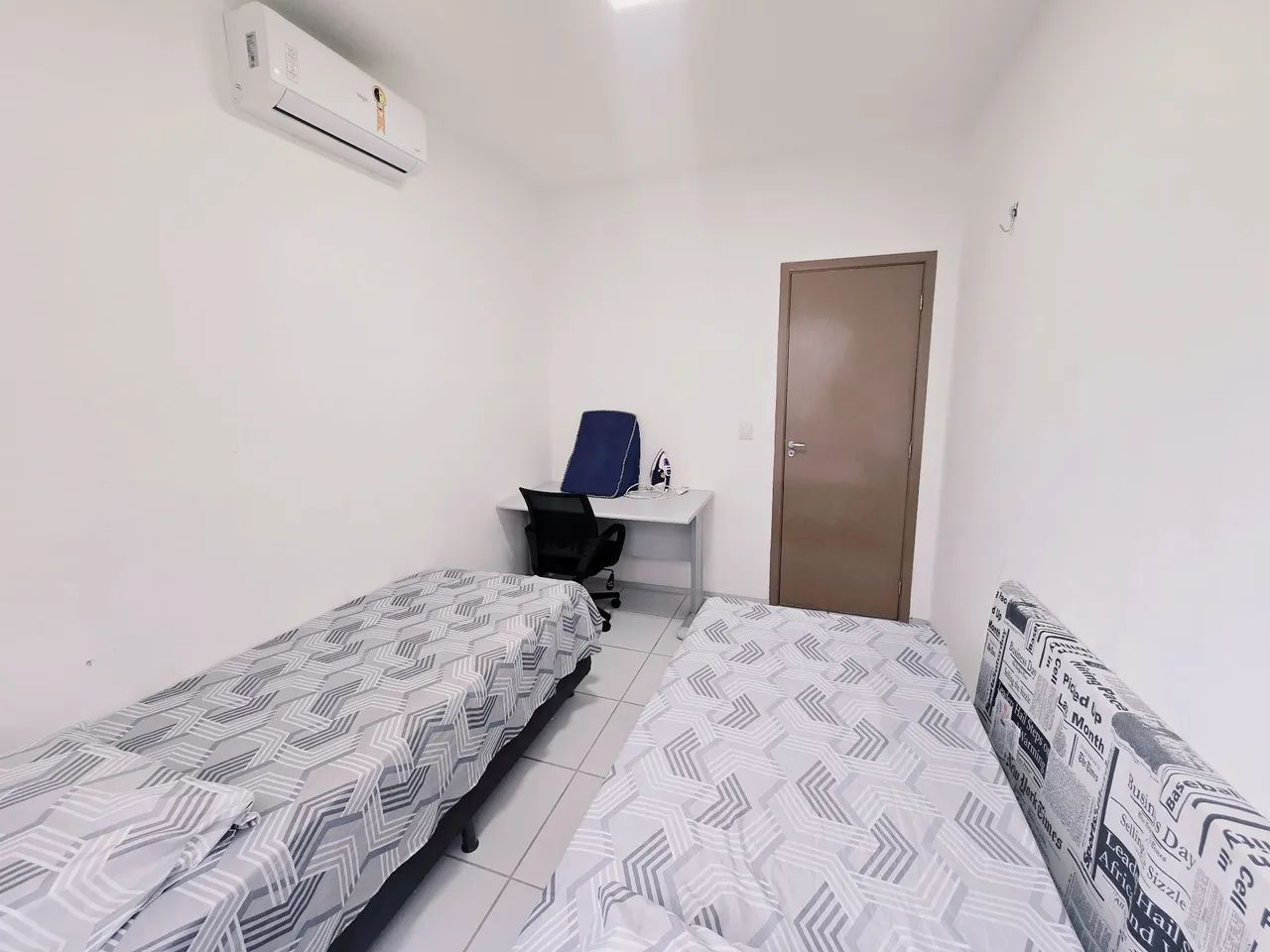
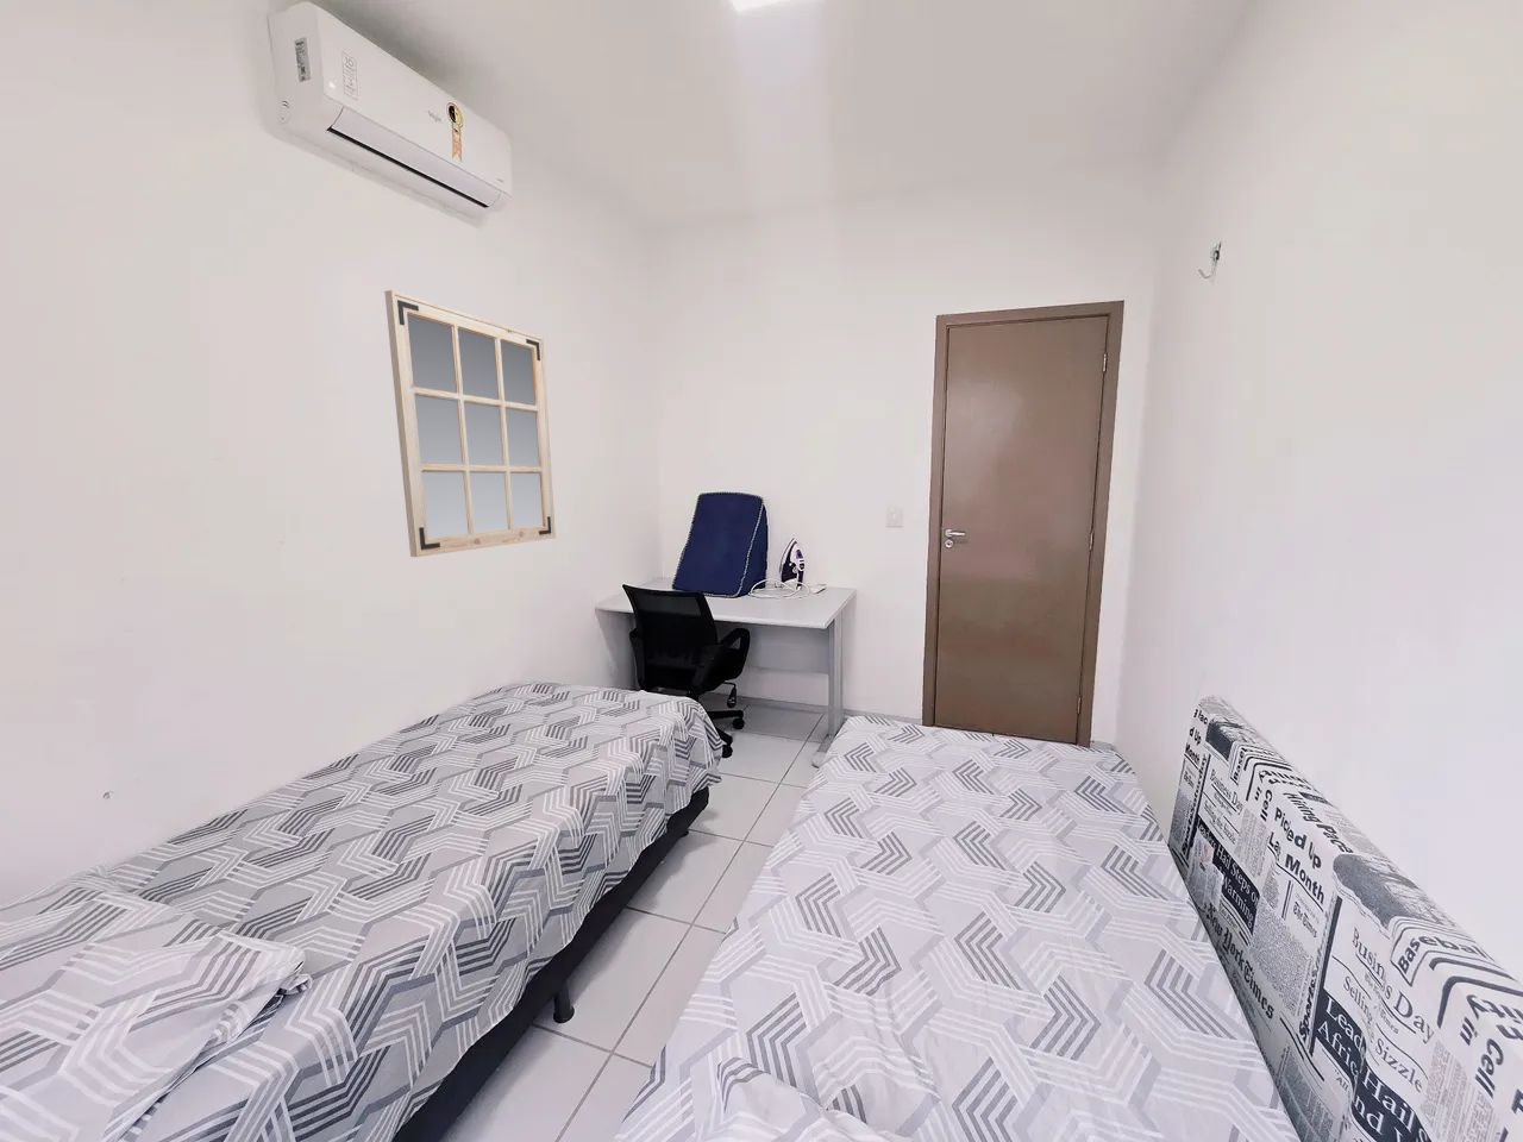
+ mirror (483, 434)
